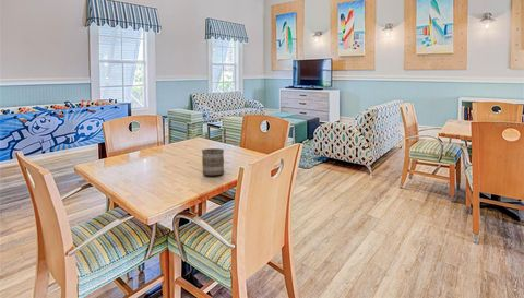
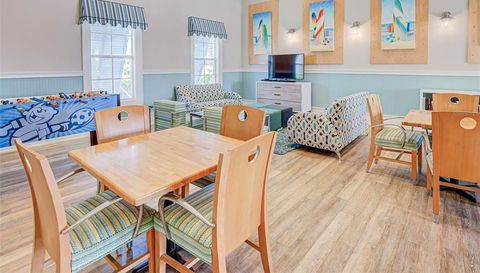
- mug (213, 160)
